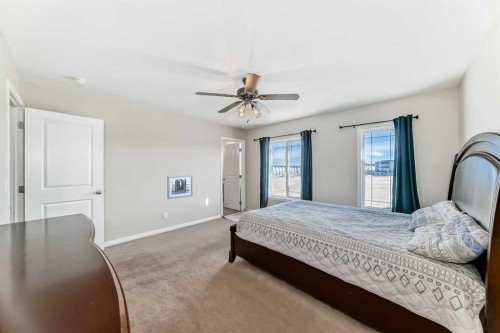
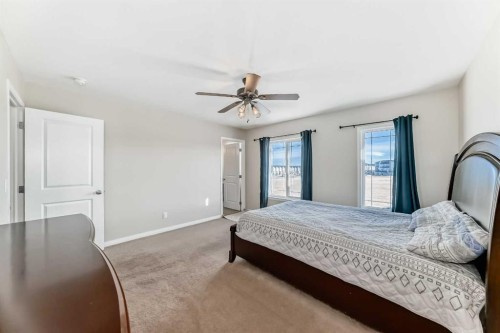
- wall art (180, 186)
